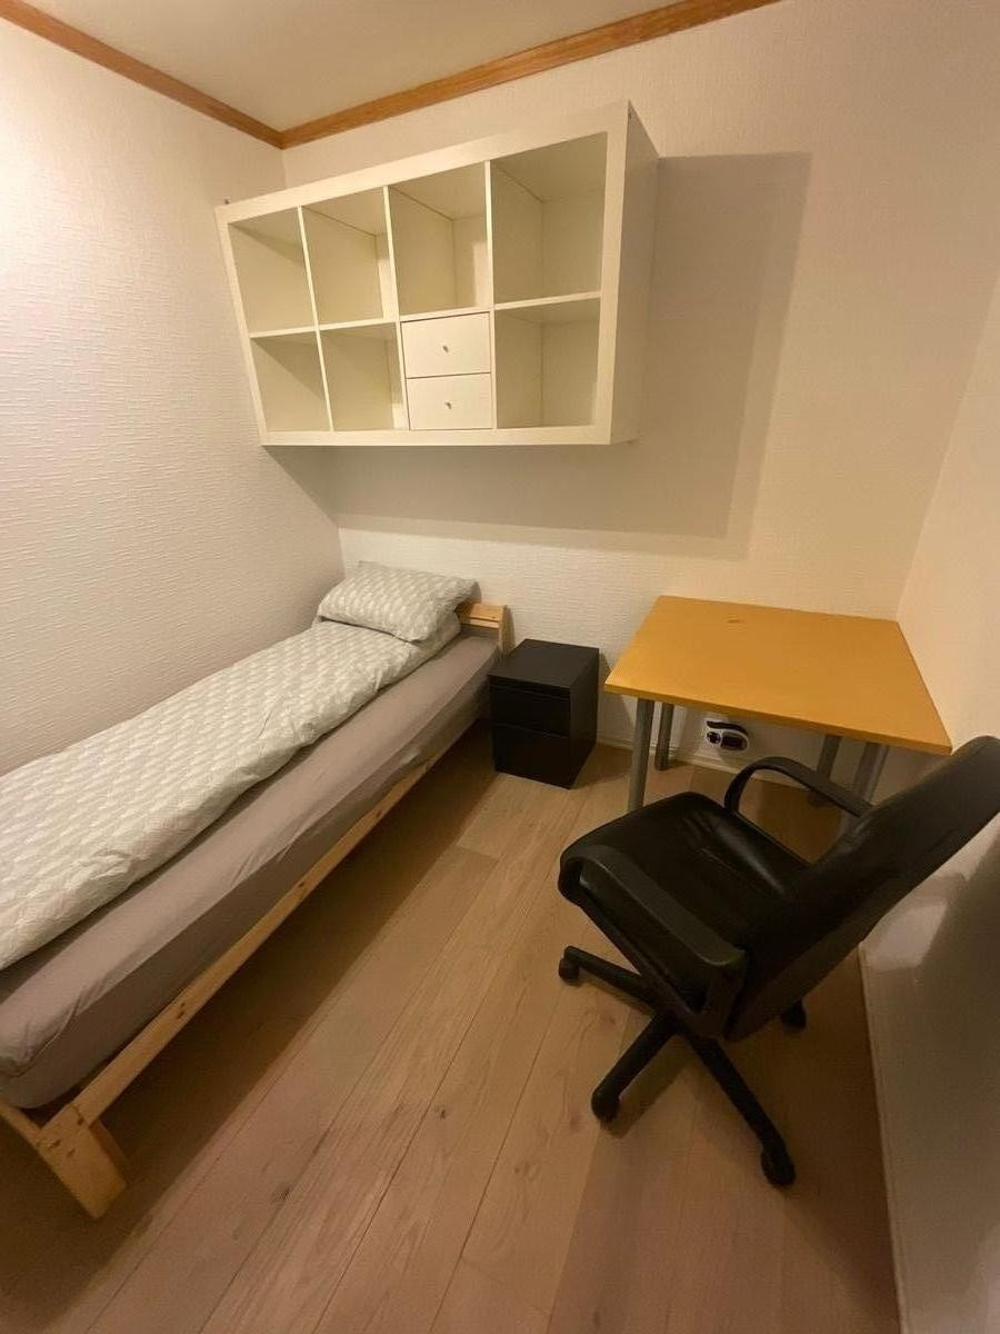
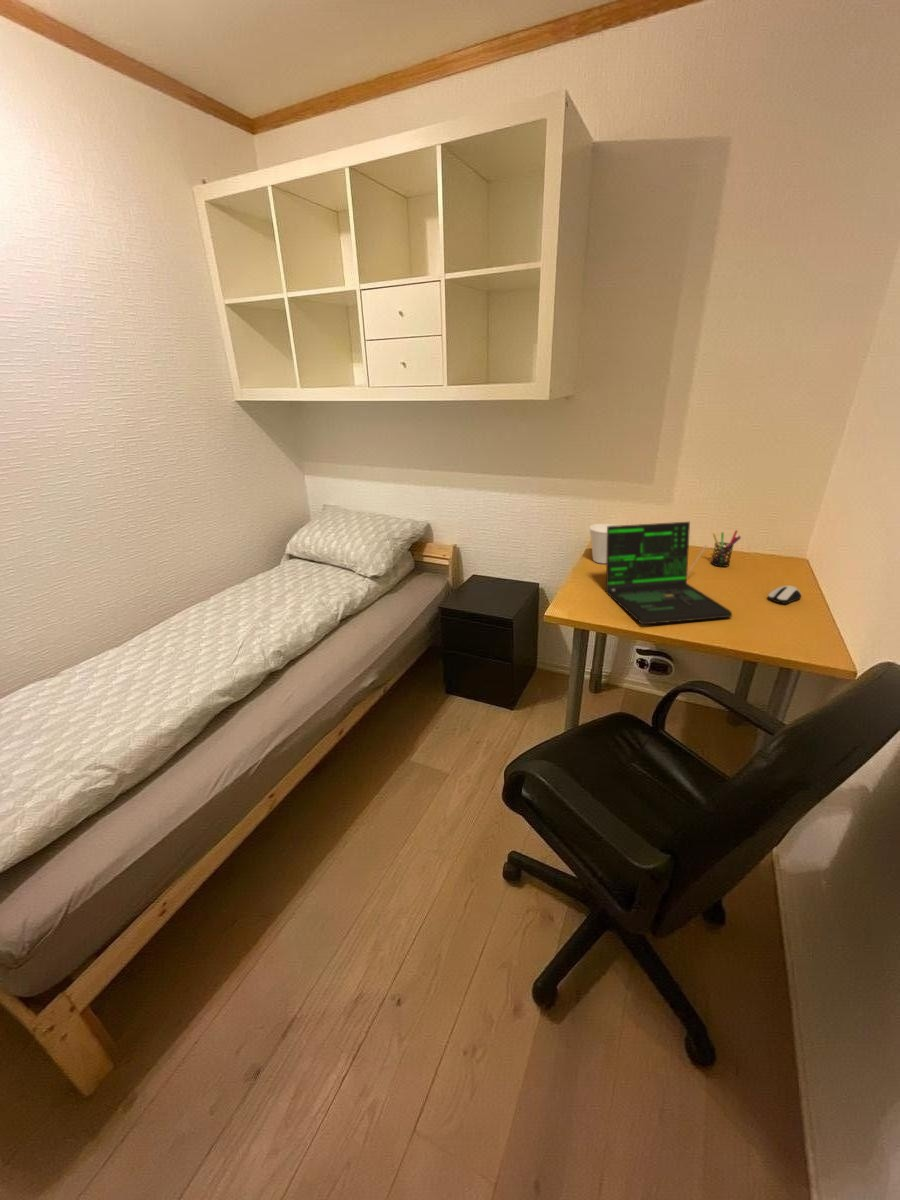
+ cup (604, 544)
+ laptop (678, 568)
+ computer mouse (786, 592)
+ pen holder (723, 547)
